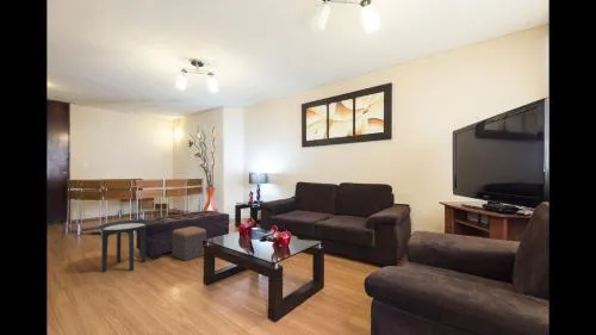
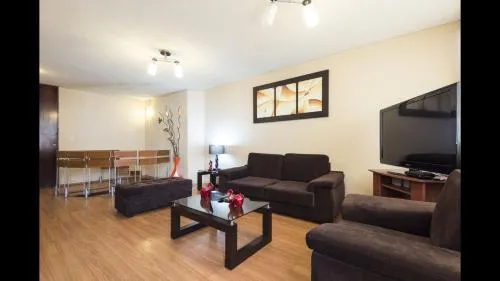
- side table (129, 244)
- footstool (190, 242)
